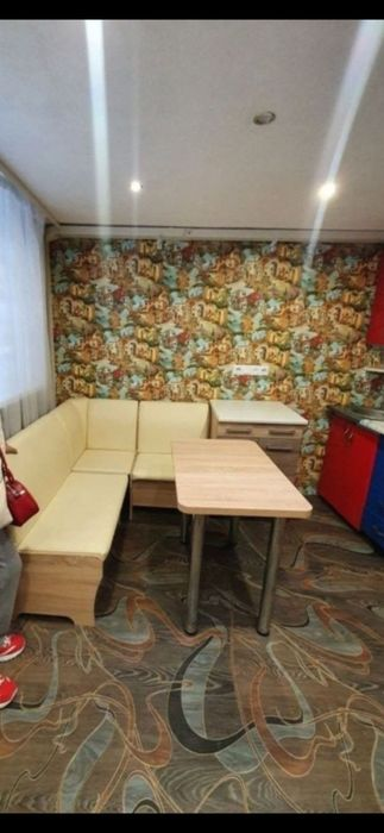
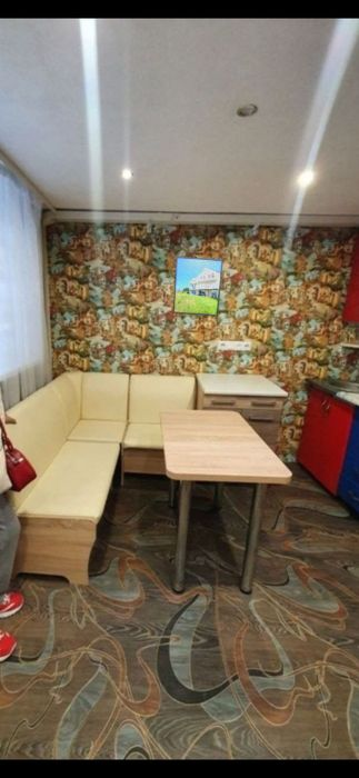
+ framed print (197, 287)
